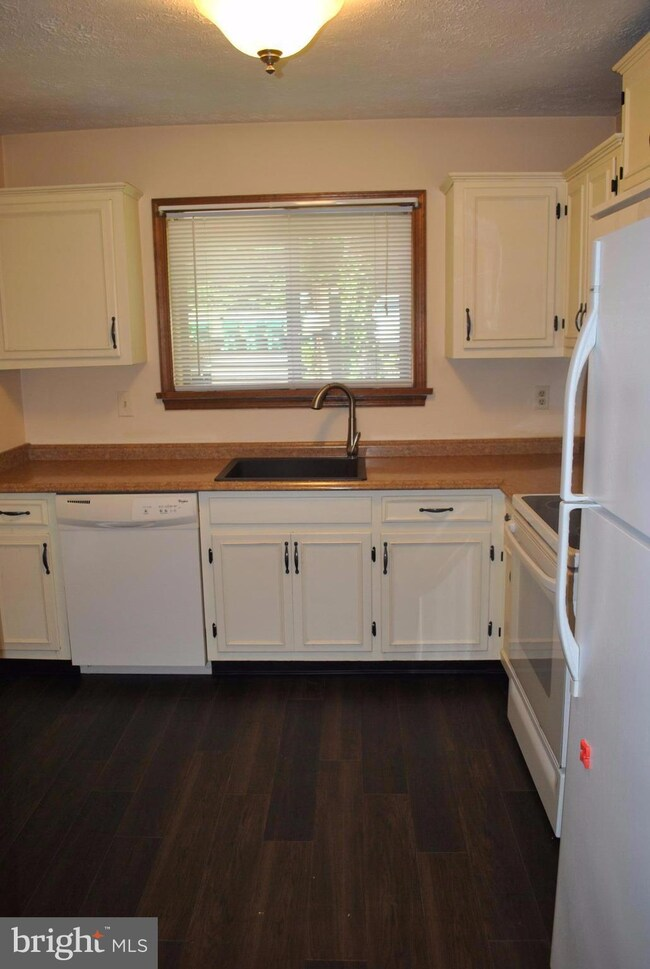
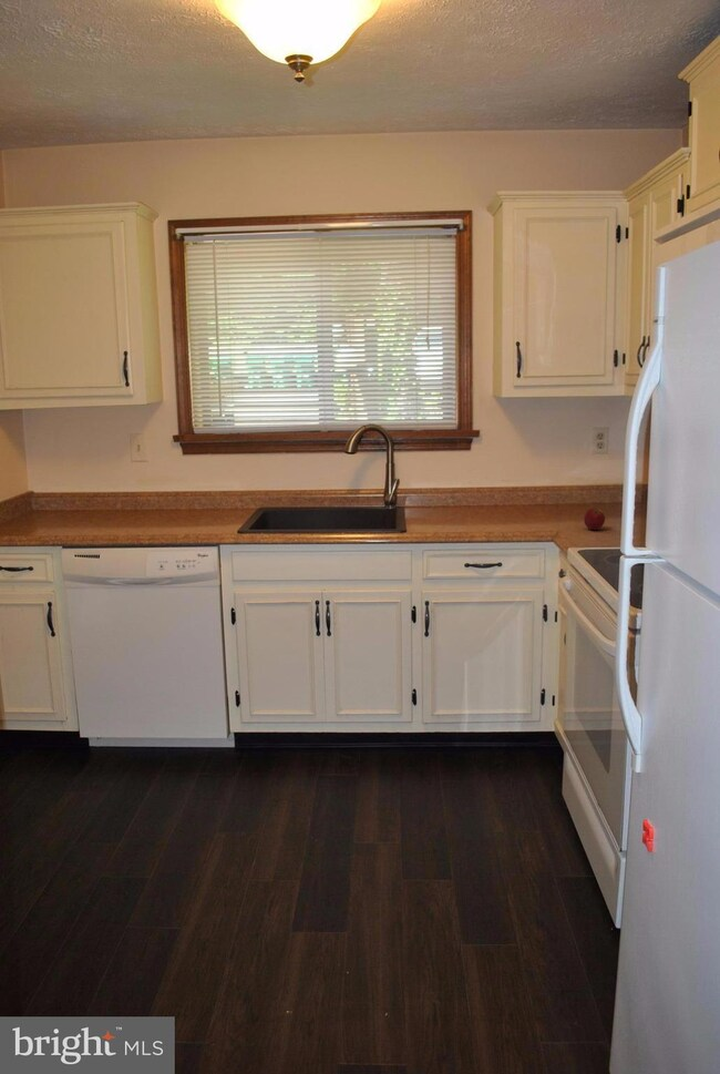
+ apple (594, 519)
